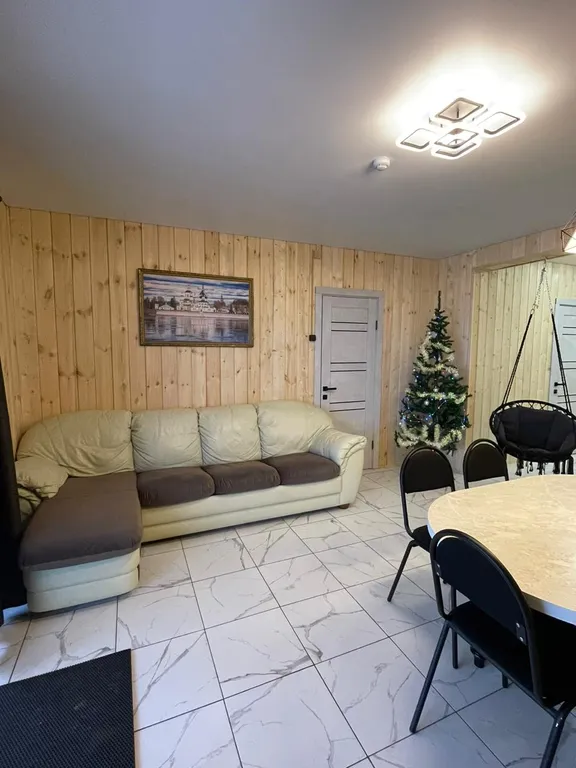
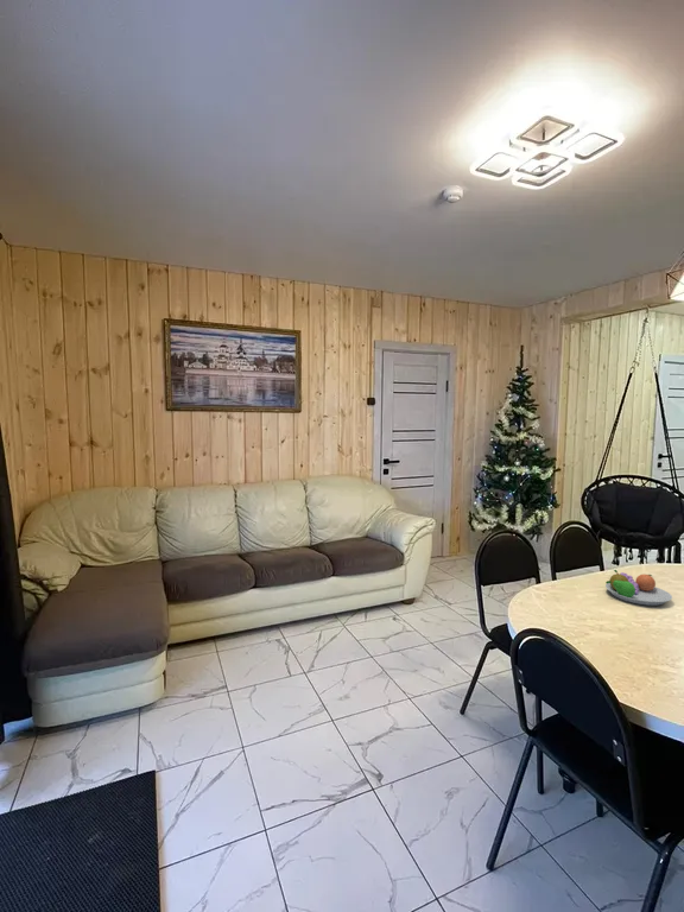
+ fruit bowl (634, 584)
